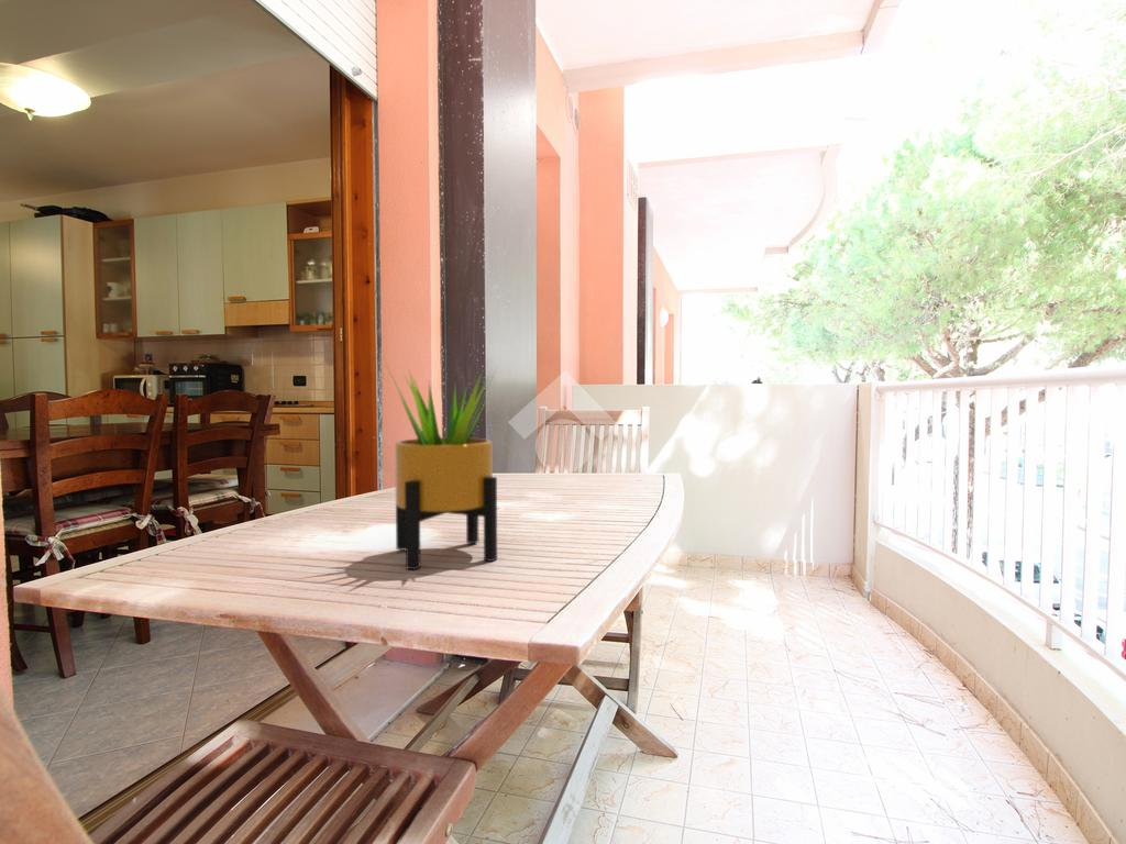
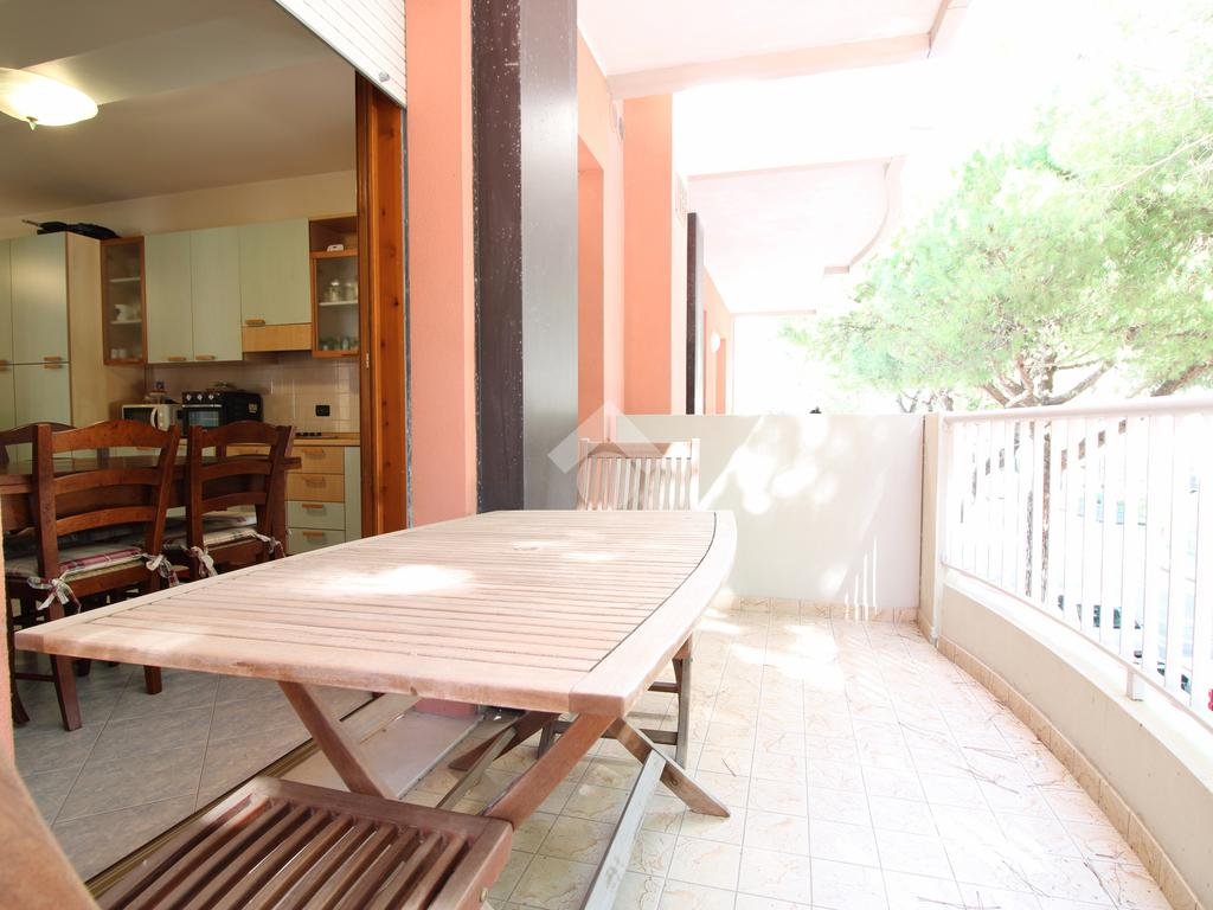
- potted plant (444, 457)
